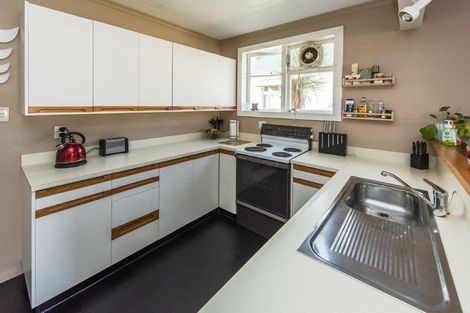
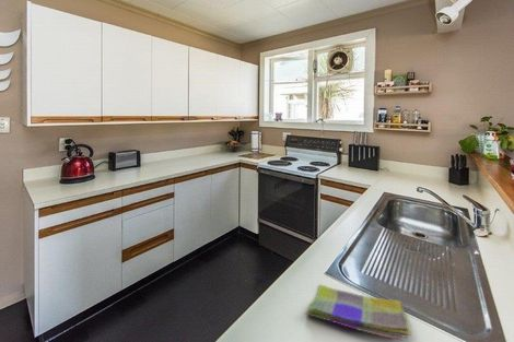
+ dish towel (357, 307)
